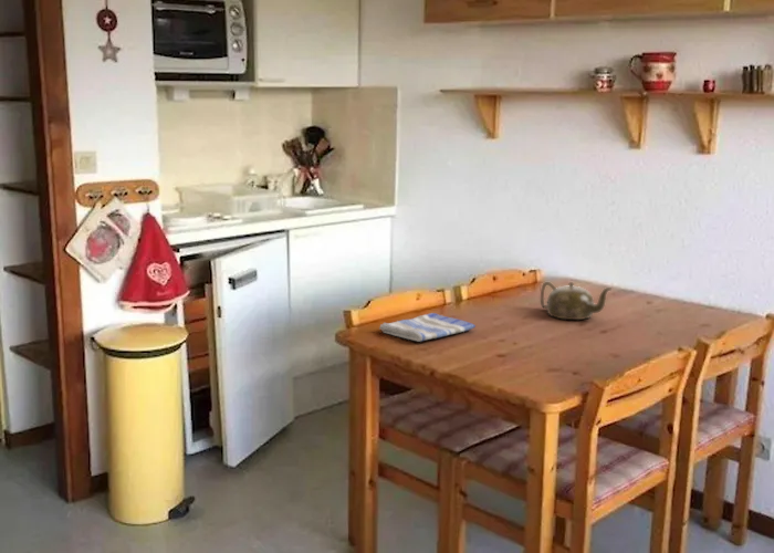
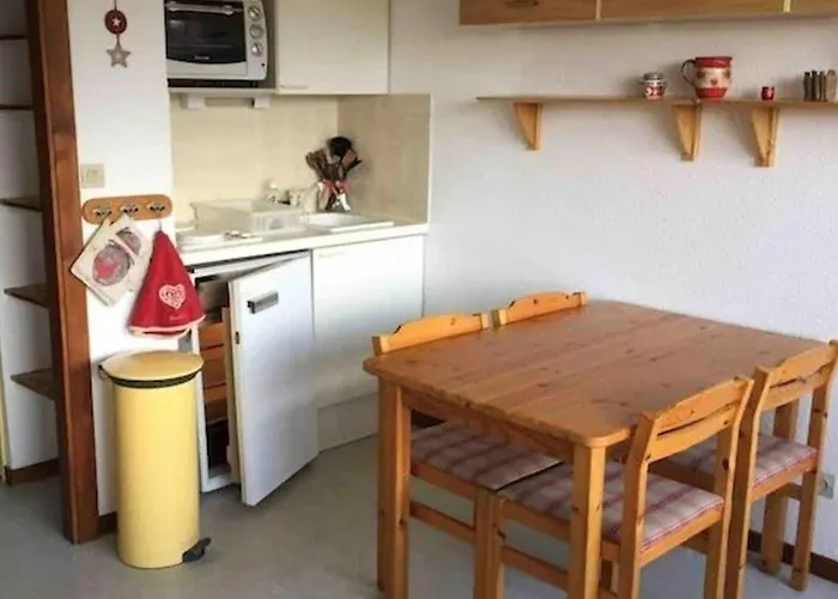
- dish towel (427, 326)
- teapot (574, 299)
